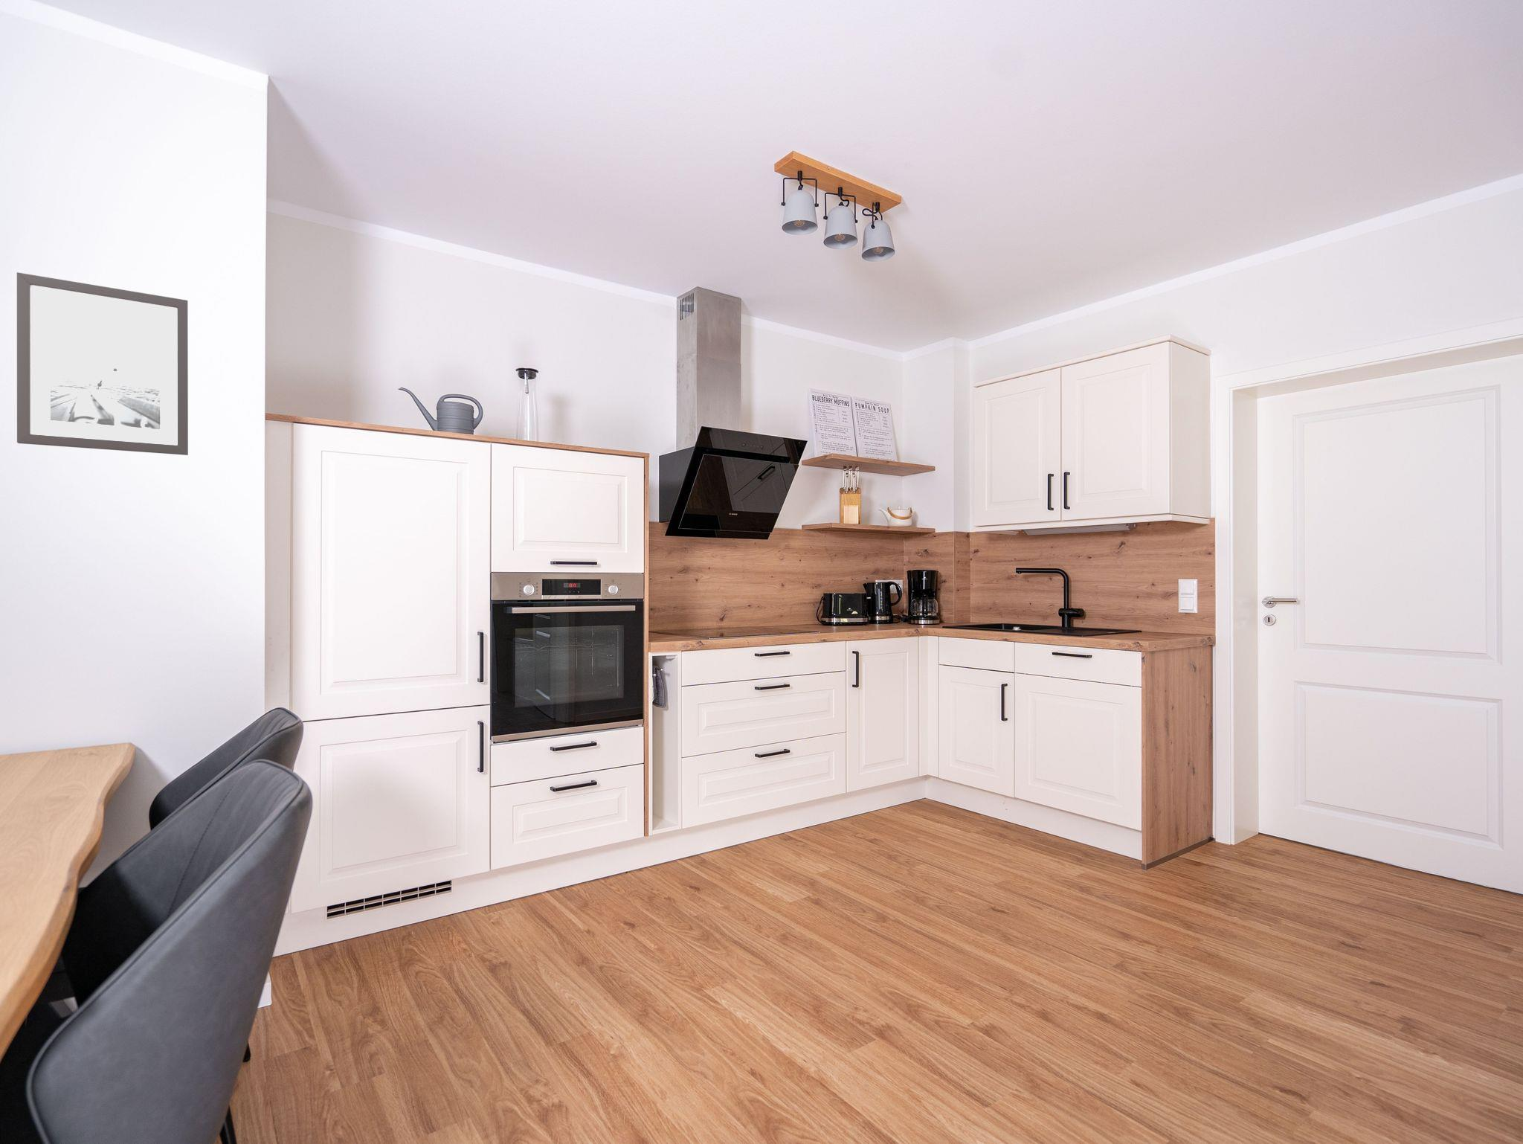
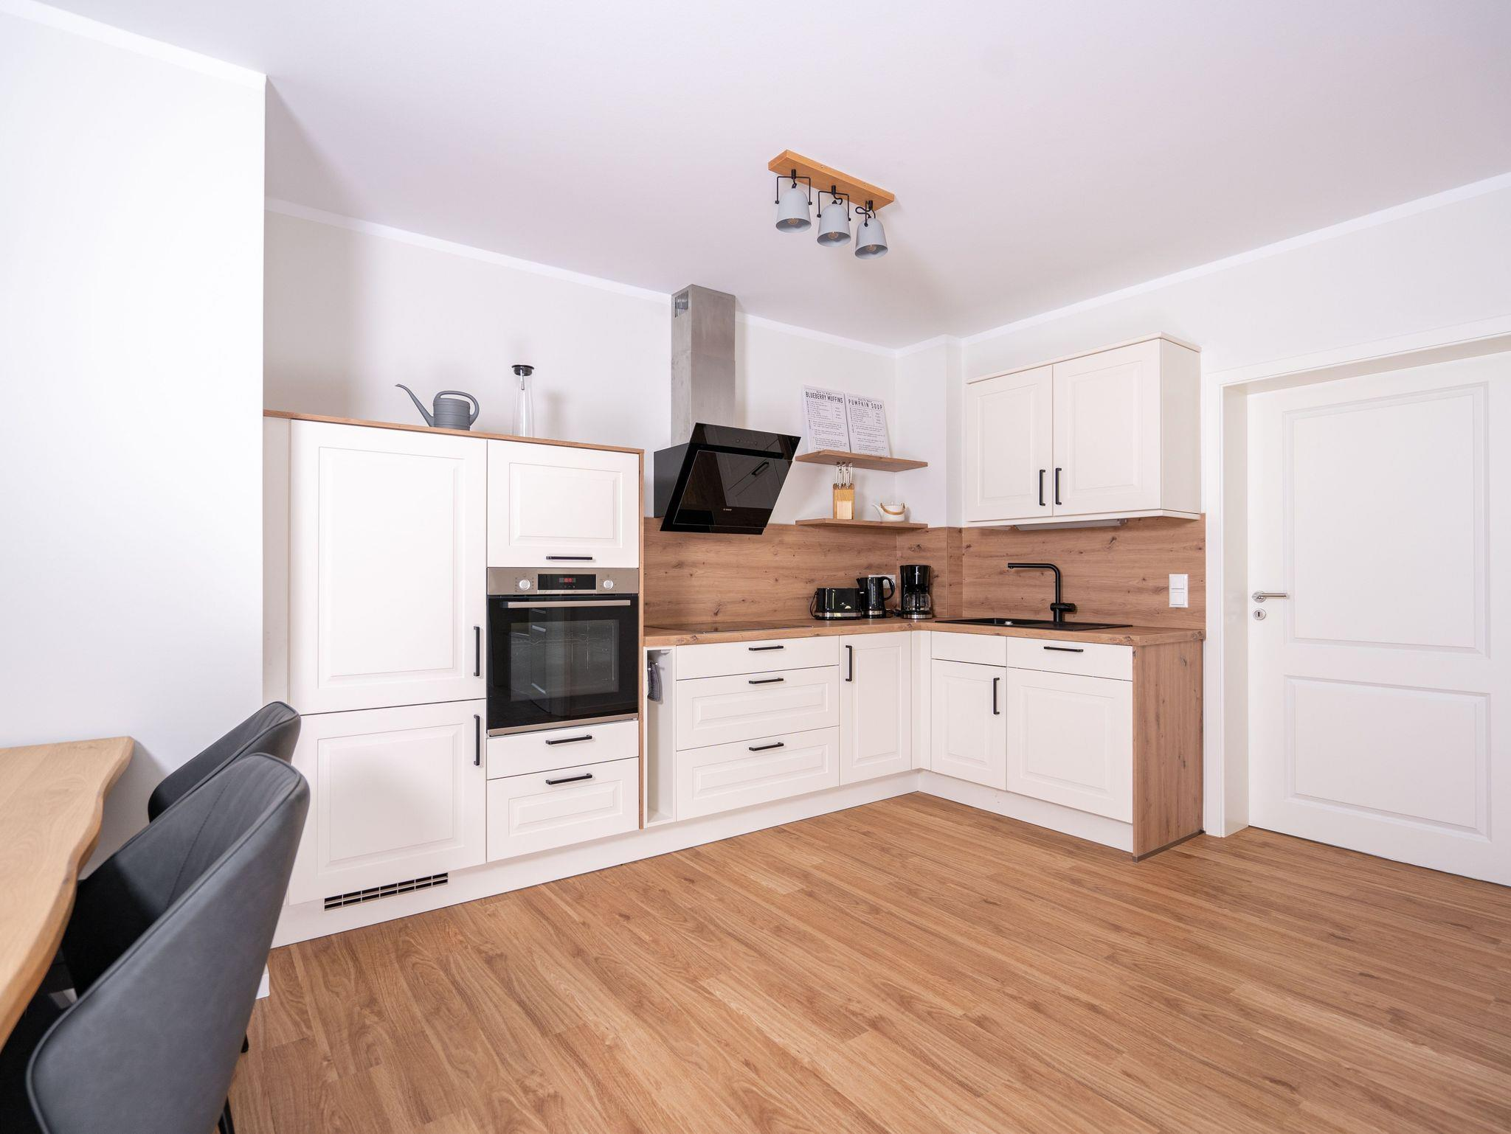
- wall art (107, 368)
